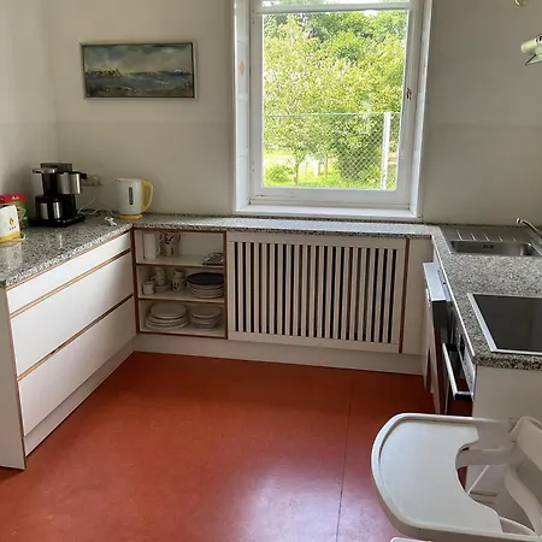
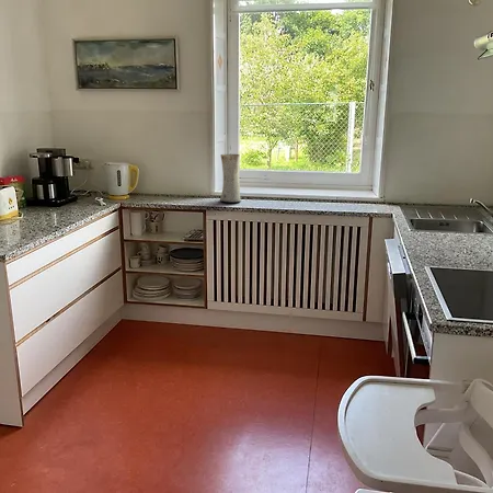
+ vase (230, 177)
